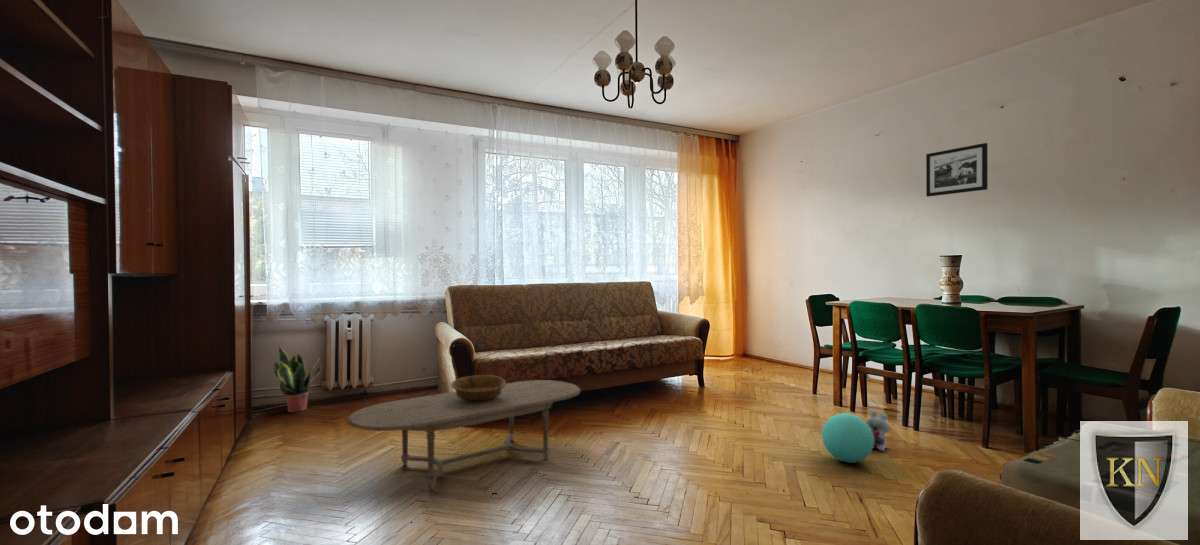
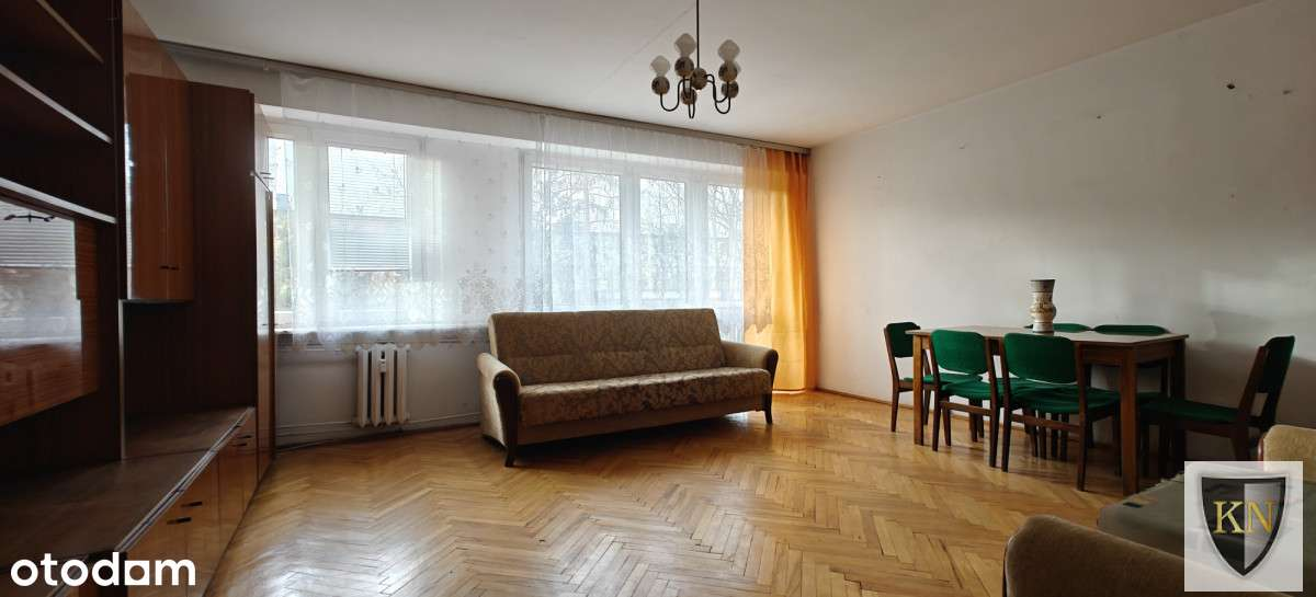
- potted plant (297, 378)
- picture frame (955, 171)
- plush toy (877, 429)
- decorative bowl (478, 389)
- ball (847, 437)
- coffee table (473, 424)
